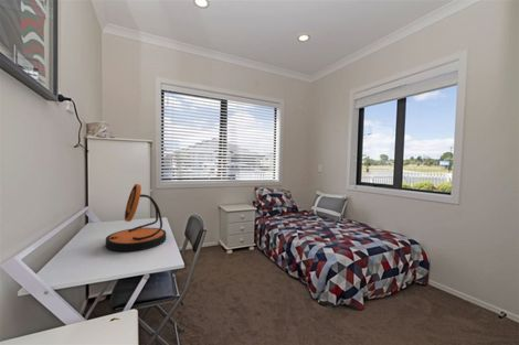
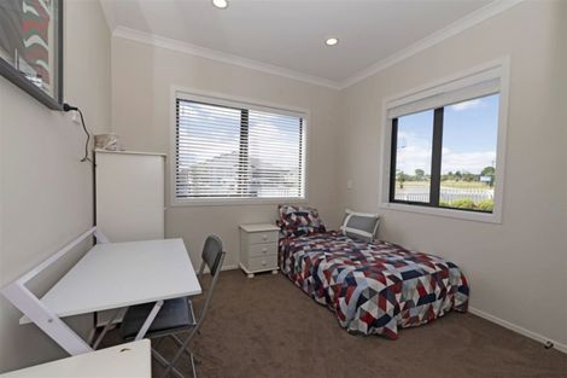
- desk lamp (135, 212)
